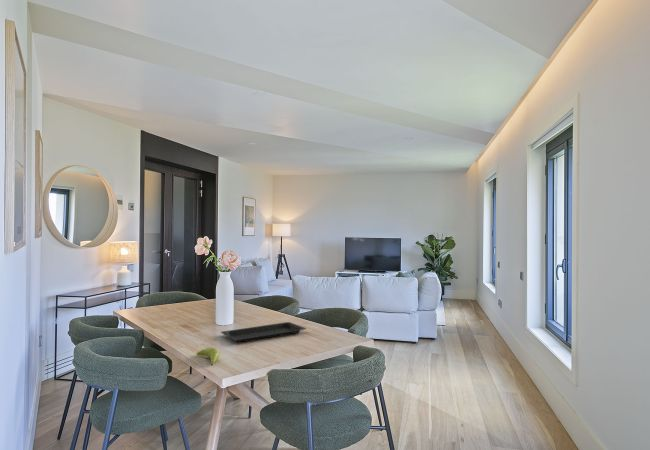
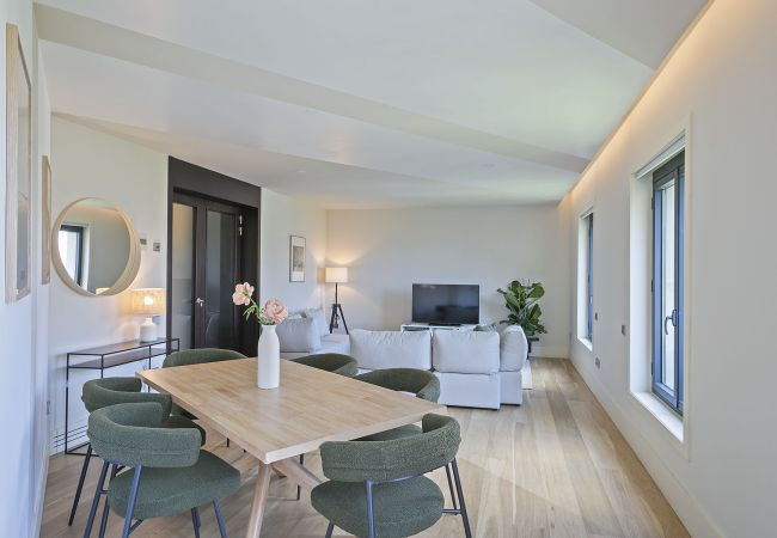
- banana (208, 353)
- serving tray (264, 332)
